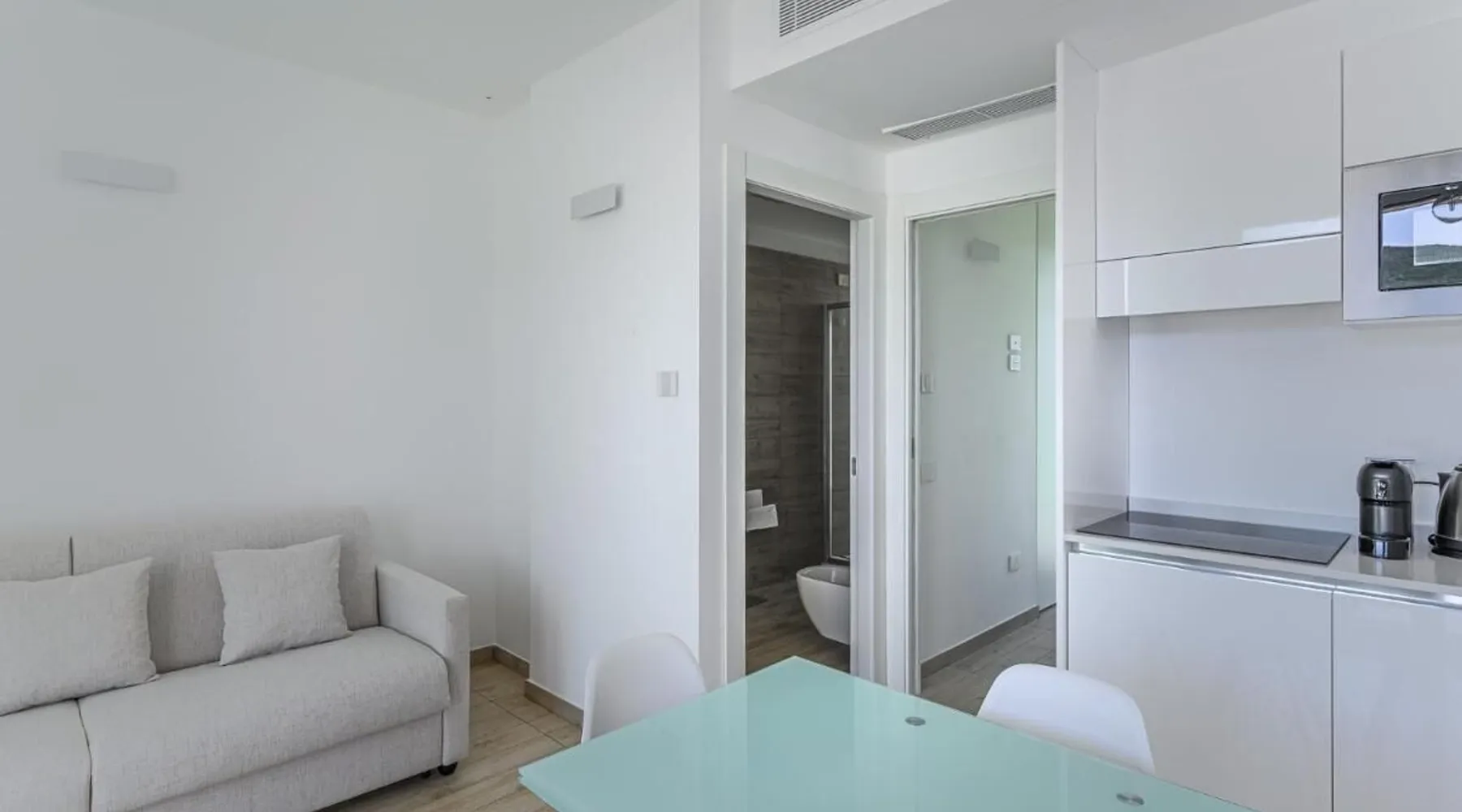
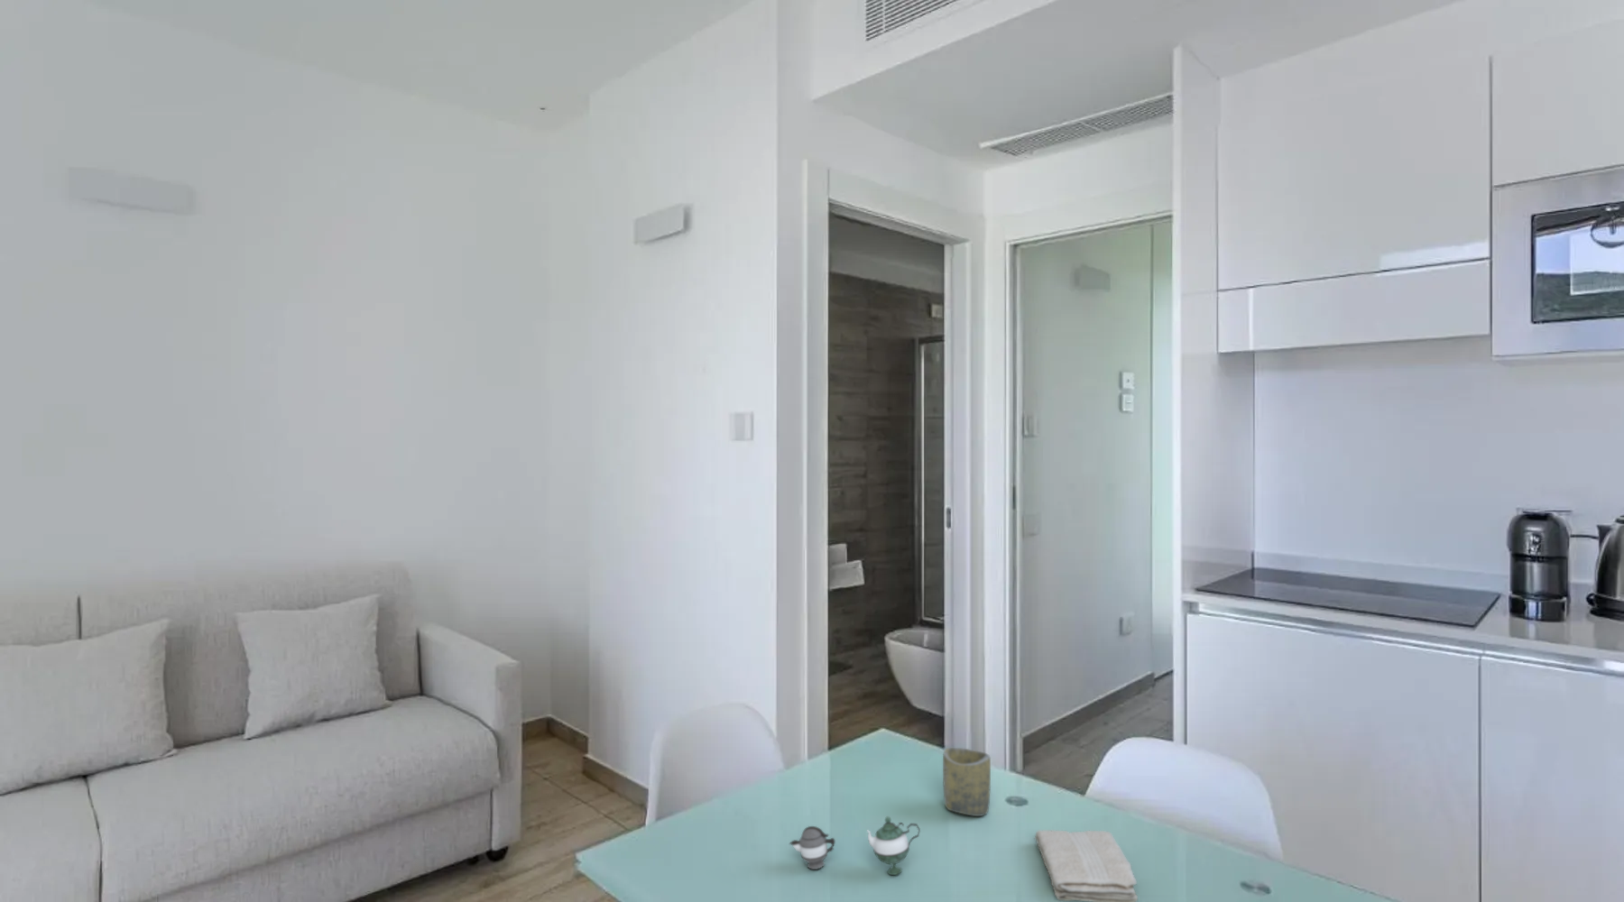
+ cup (966, 781)
+ washcloth (1083, 861)
+ teapot (868, 839)
